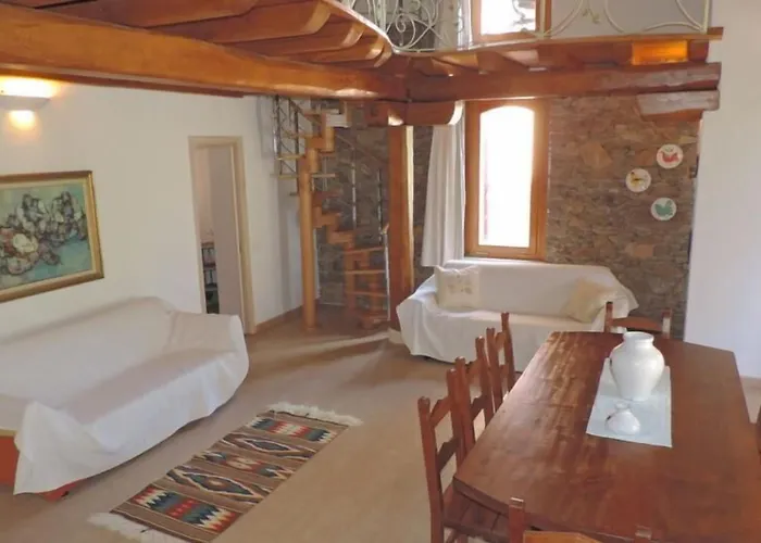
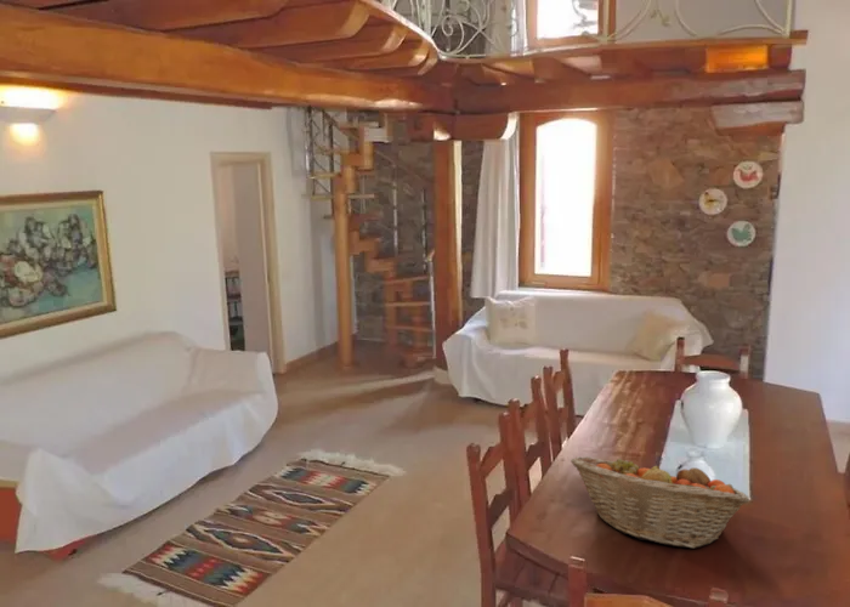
+ fruit basket (654, 490)
